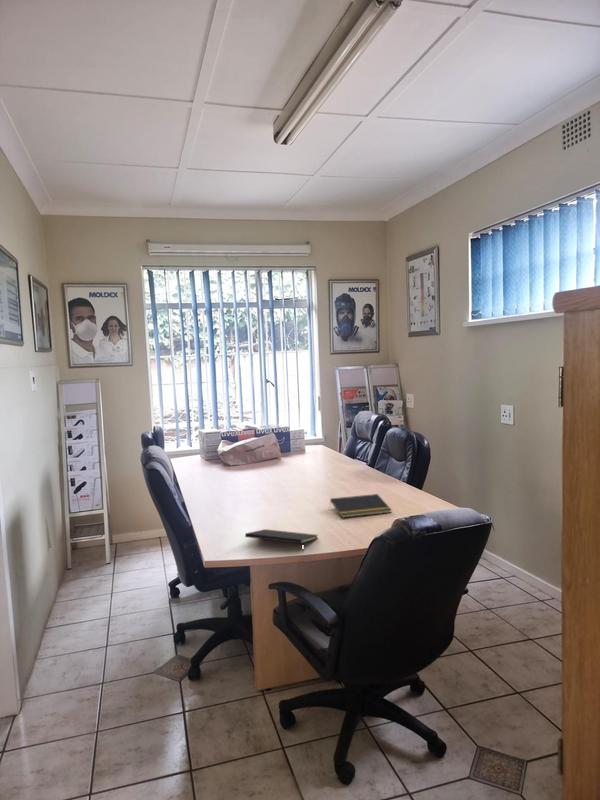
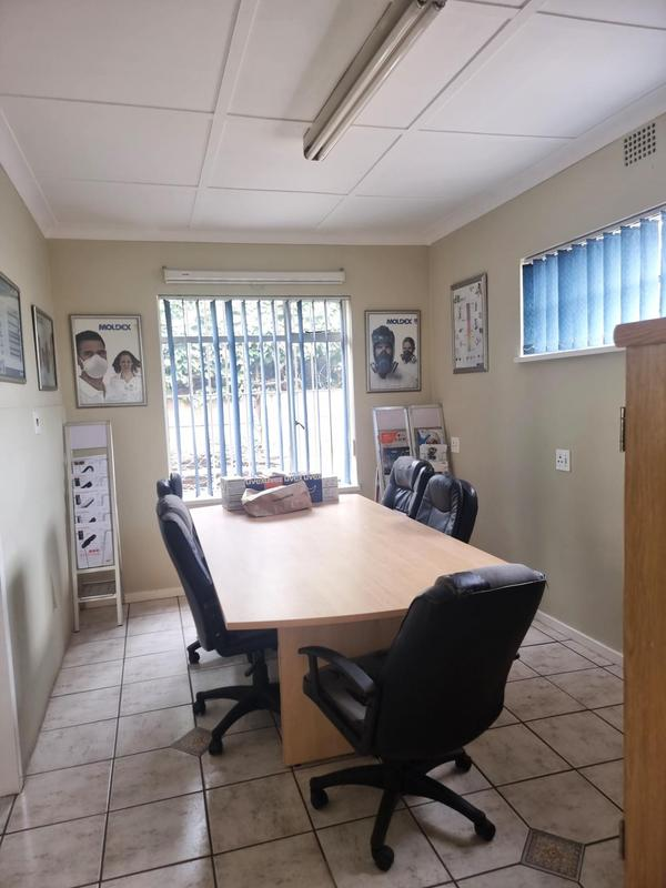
- notepad (282, 536)
- notepad (360, 505)
